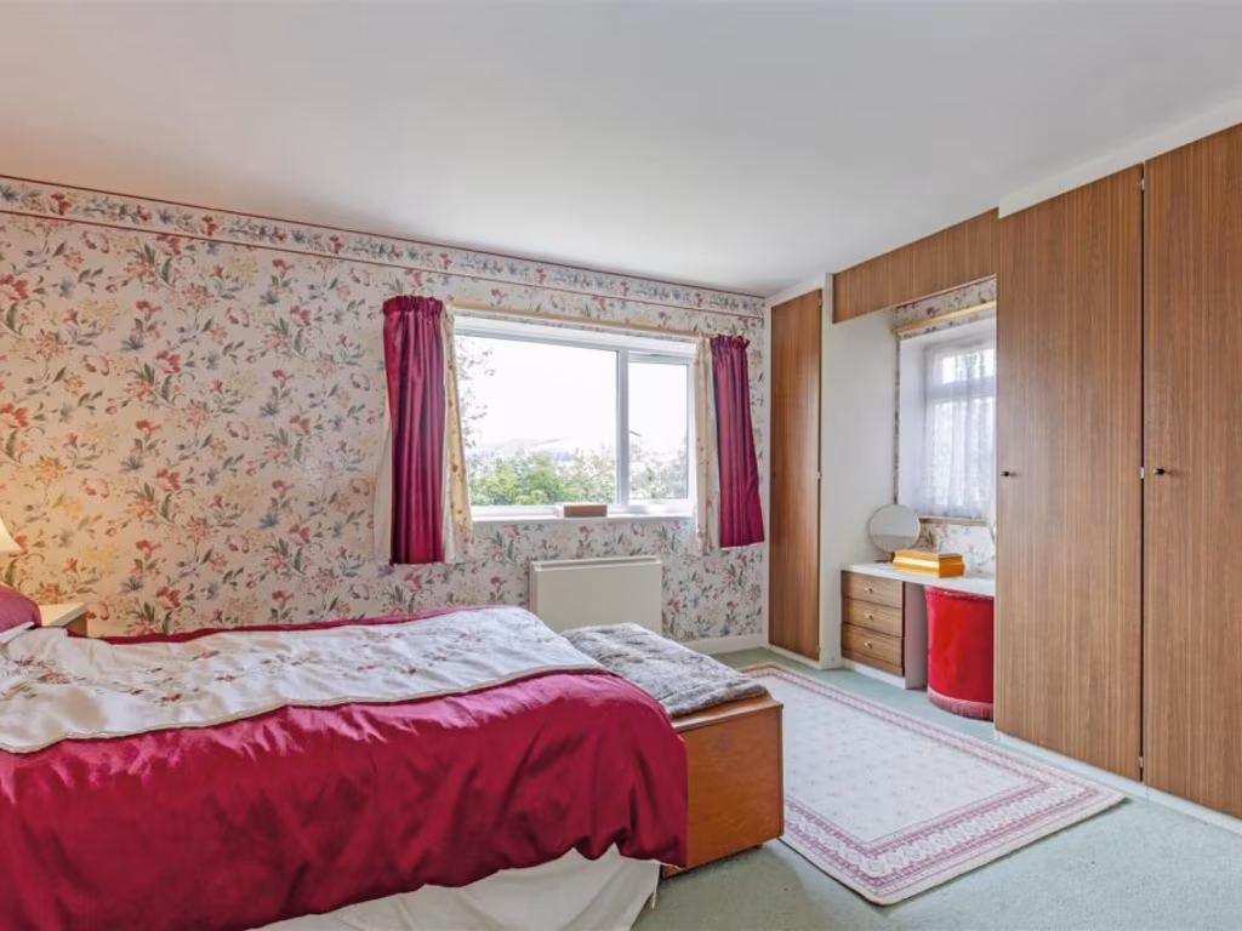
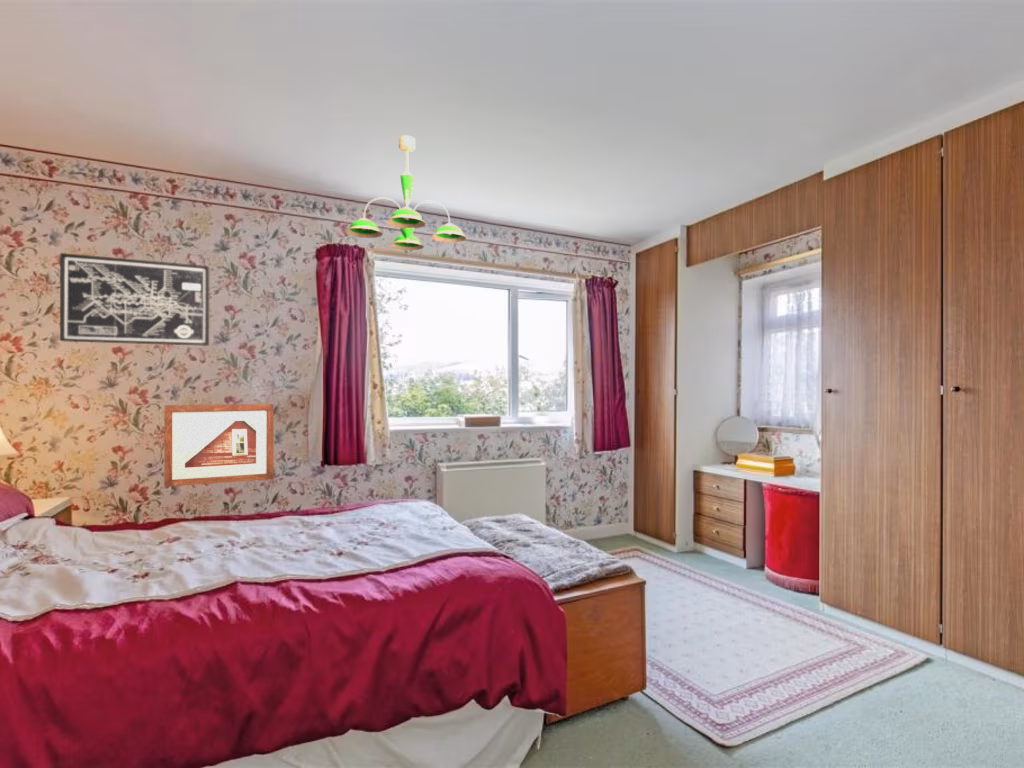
+ ceiling light fixture (407, 190)
+ picture frame (221, 443)
+ wall art (139, 302)
